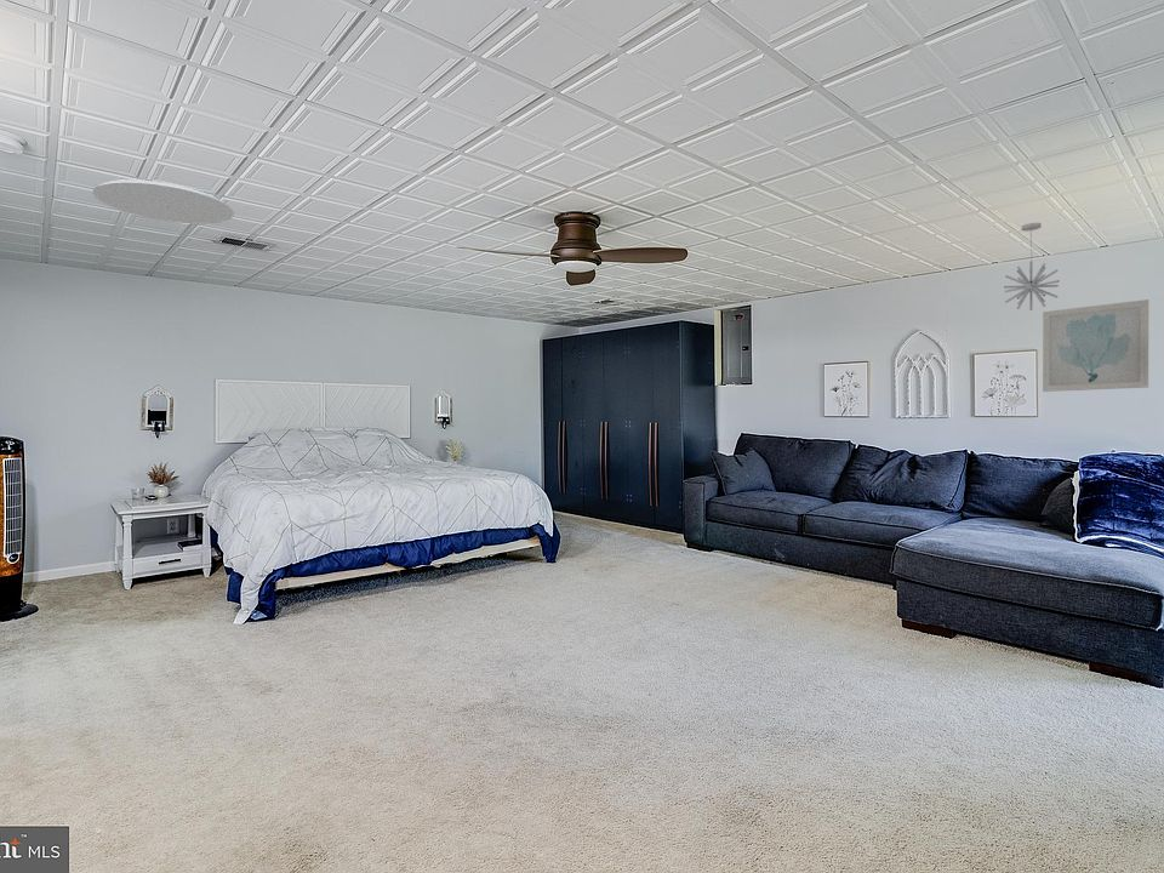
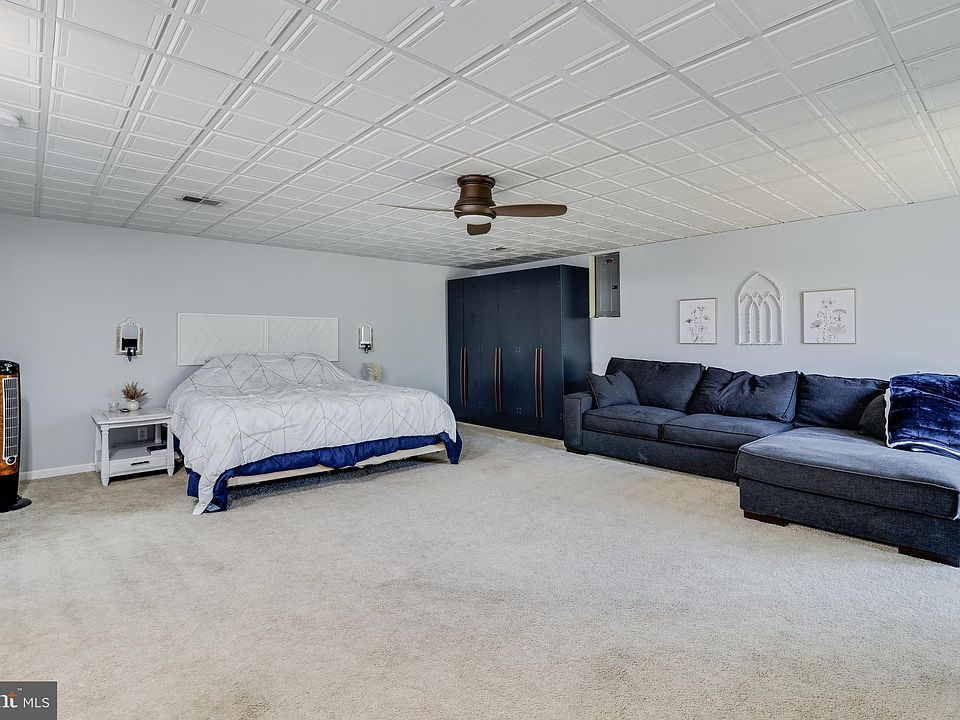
- pendant light (1031, 267)
- ceiling lamp (166, 200)
- wall art (1092, 347)
